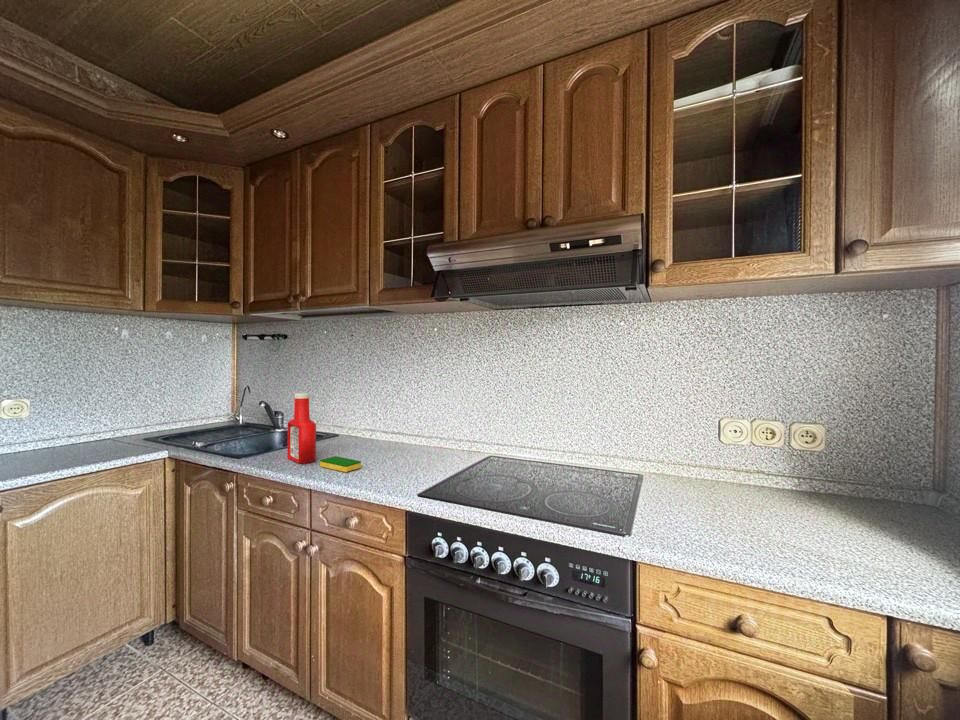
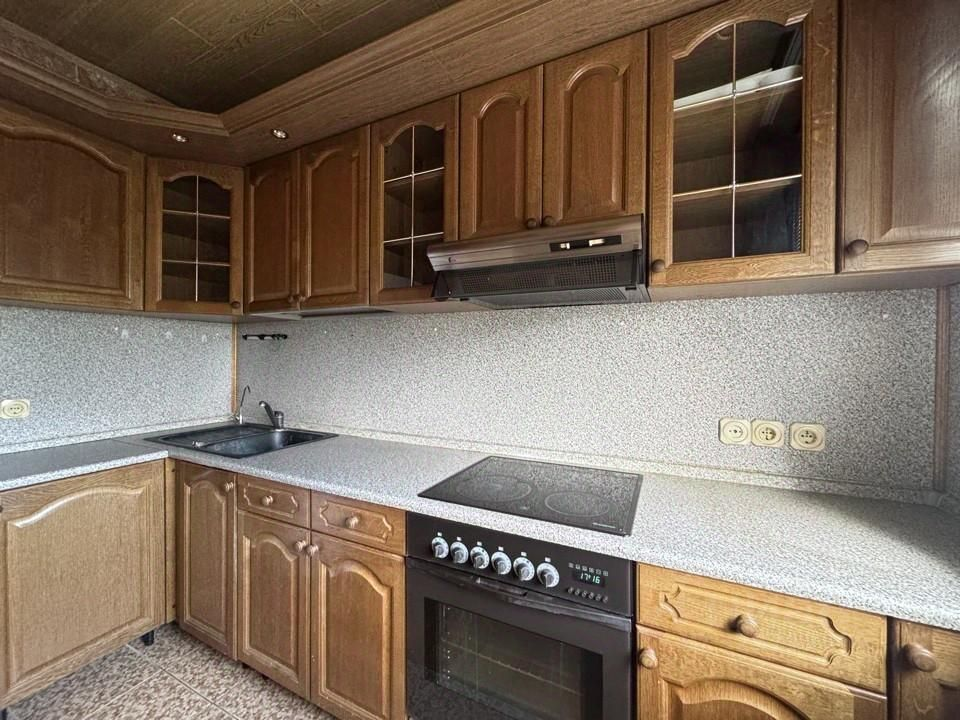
- soap bottle (301, 426)
- dish sponge (340, 463)
